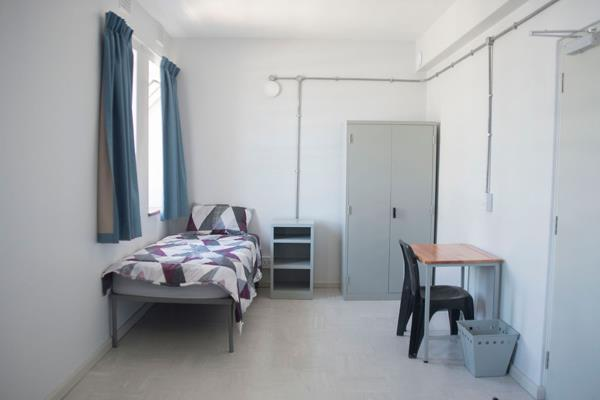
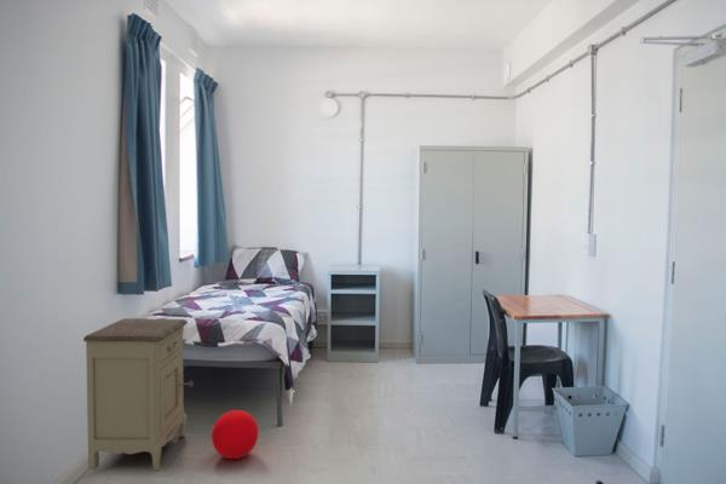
+ nightstand (145, 390)
+ ball (235, 433)
